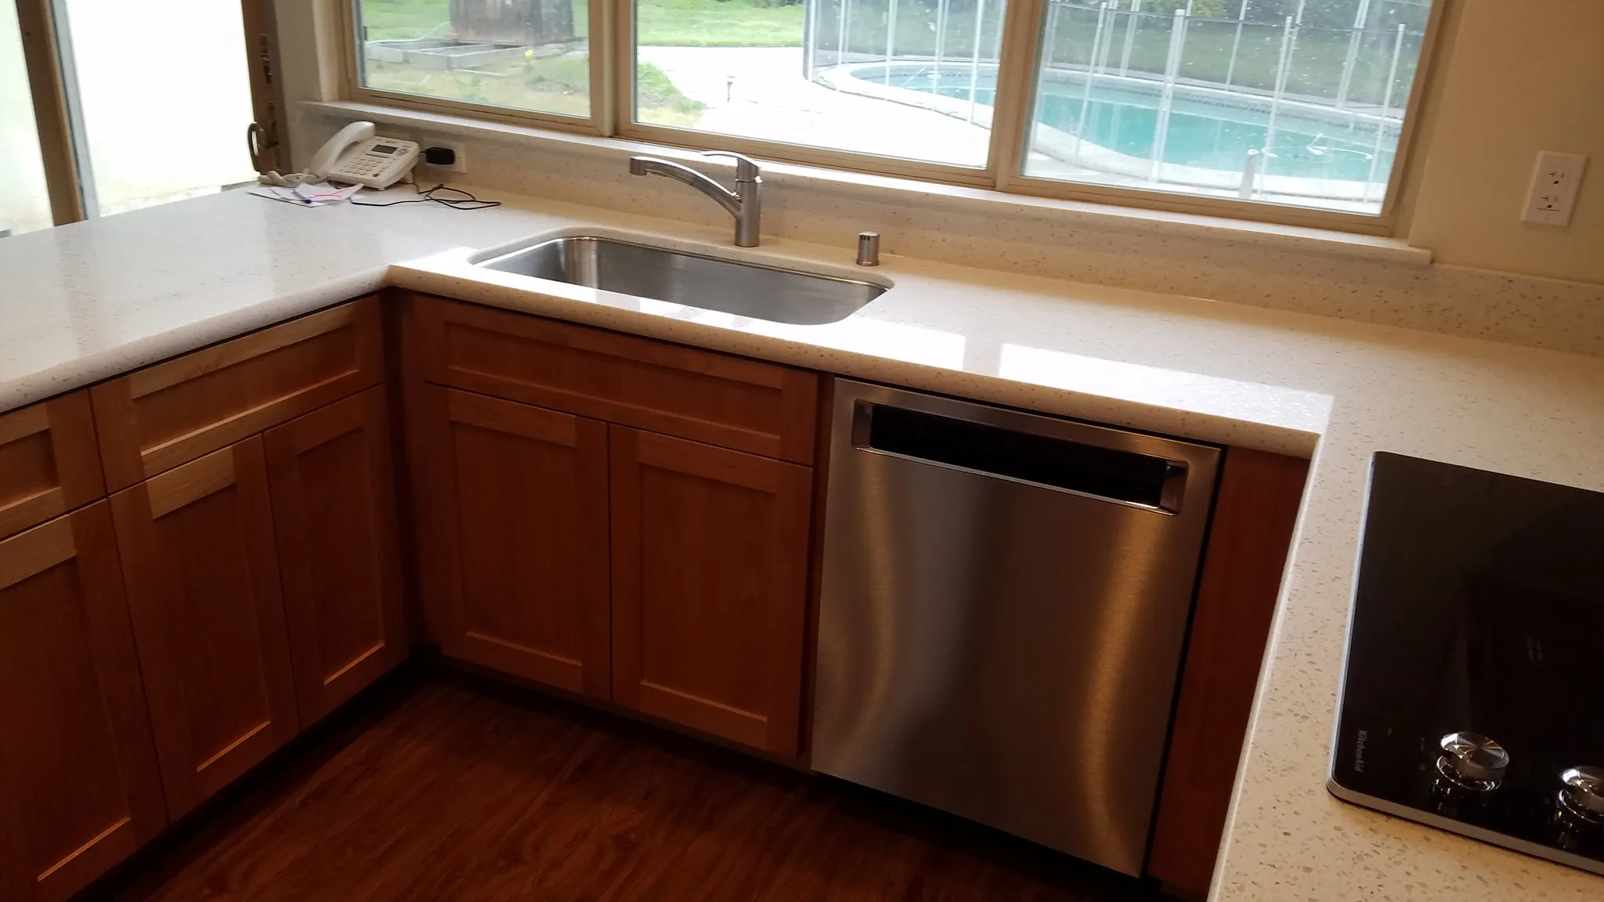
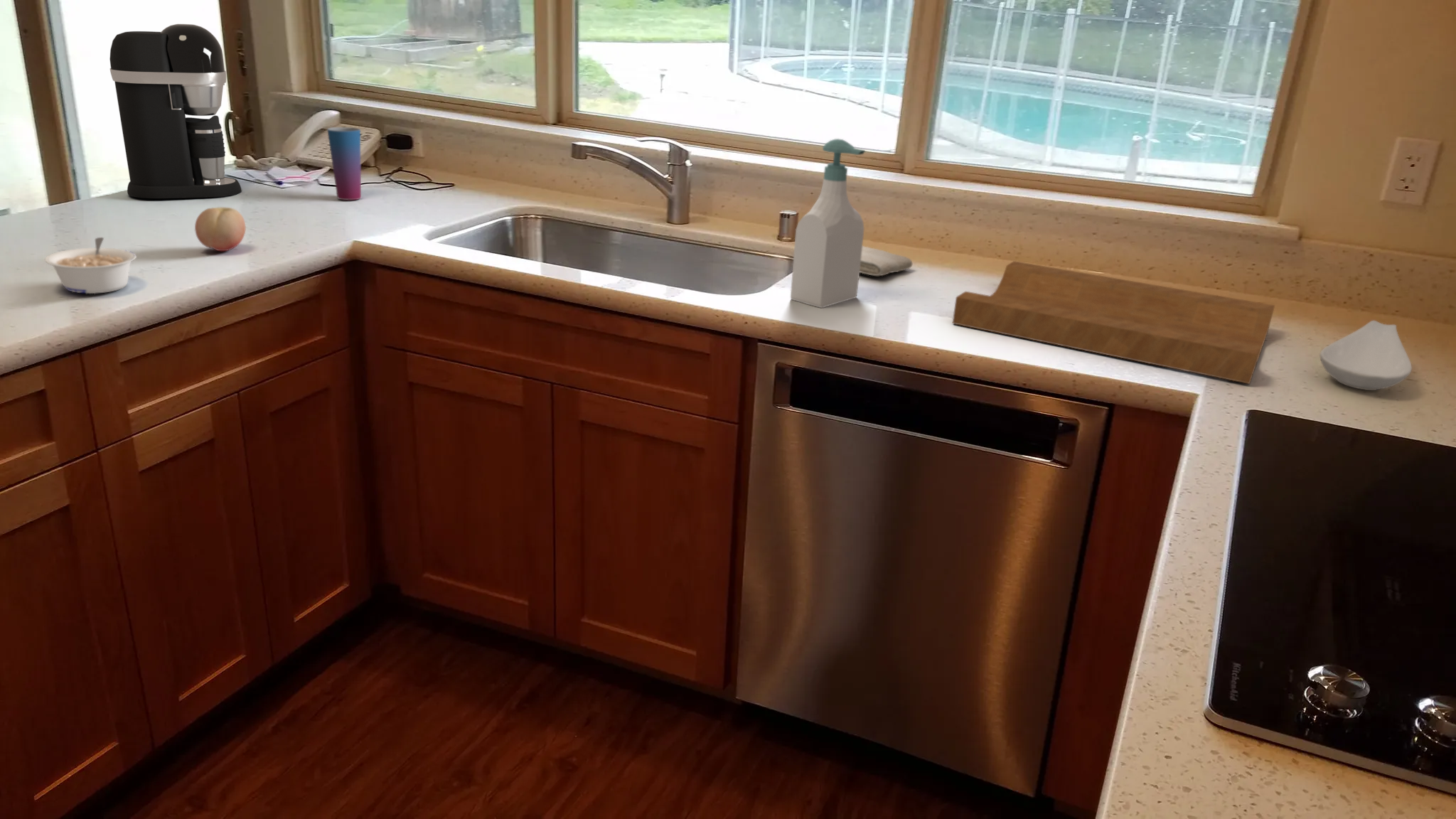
+ cup (346, 164)
+ fruit (220, 229)
+ legume (91, 268)
+ coffee maker (174, 110)
+ spoon rest (1370, 352)
+ cutting board (1115, 314)
+ washcloth (861, 257)
+ soap bottle (835, 223)
